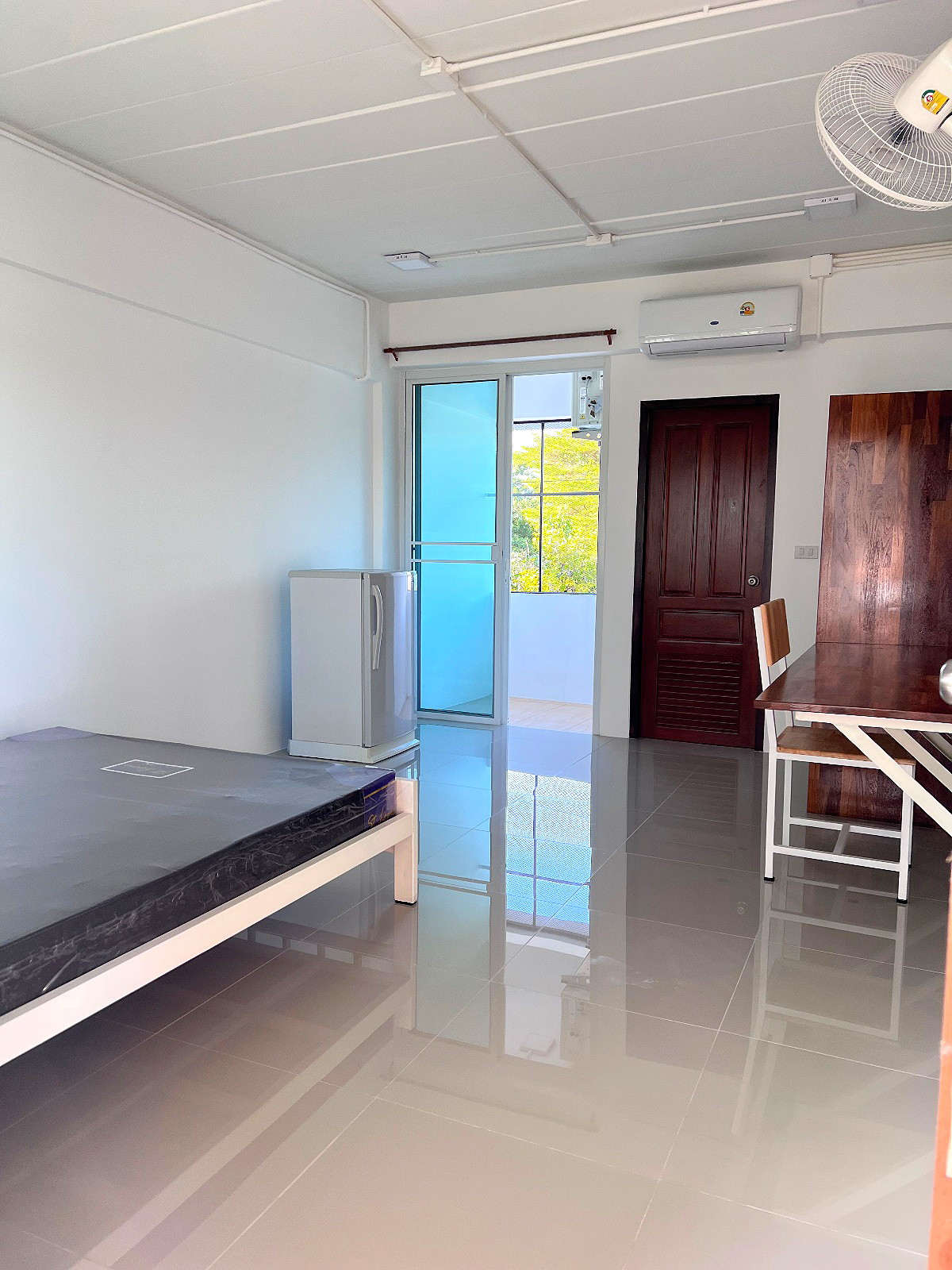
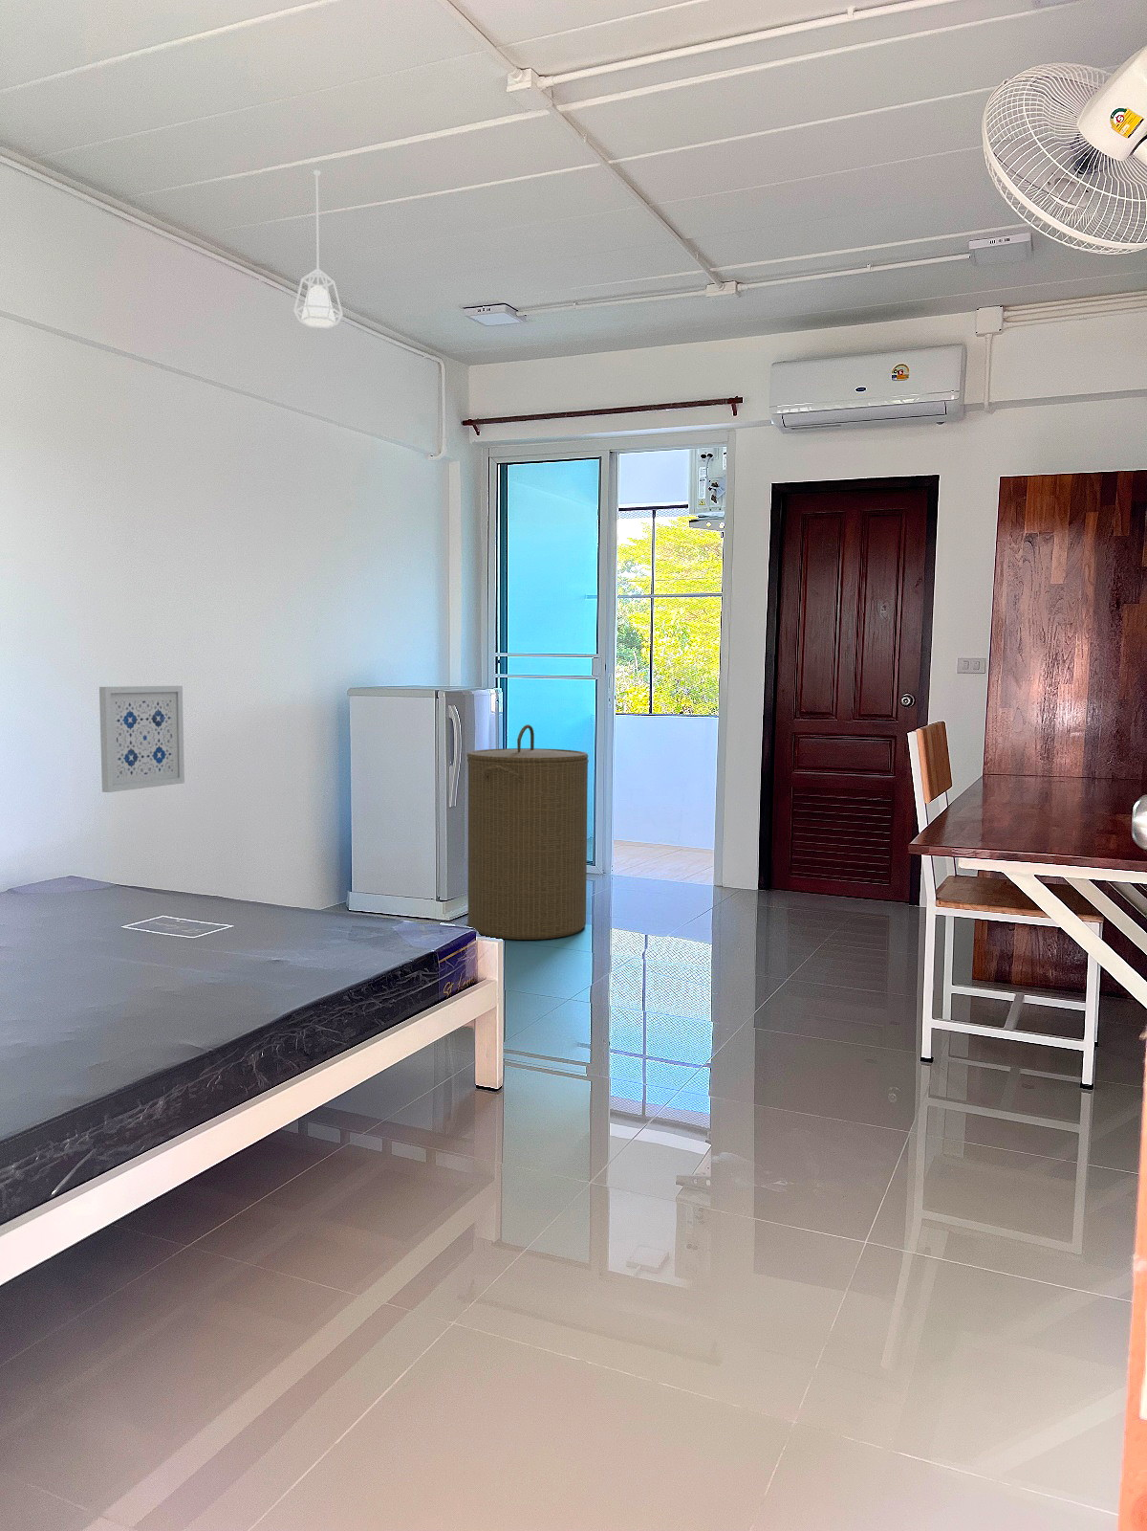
+ pendant lamp (317, 247)
+ wall art (143, 737)
+ laundry hamper (527, 826)
